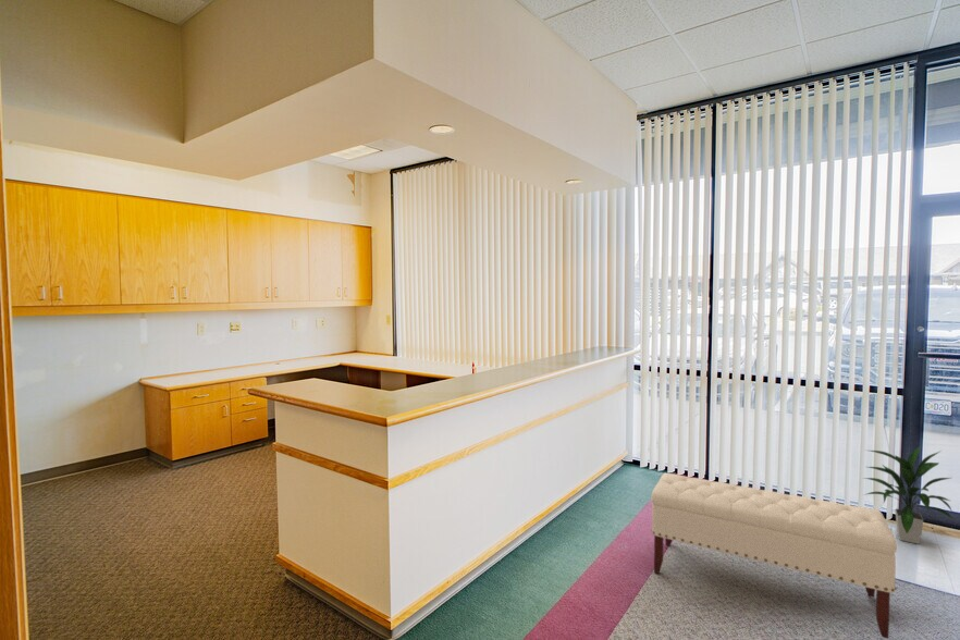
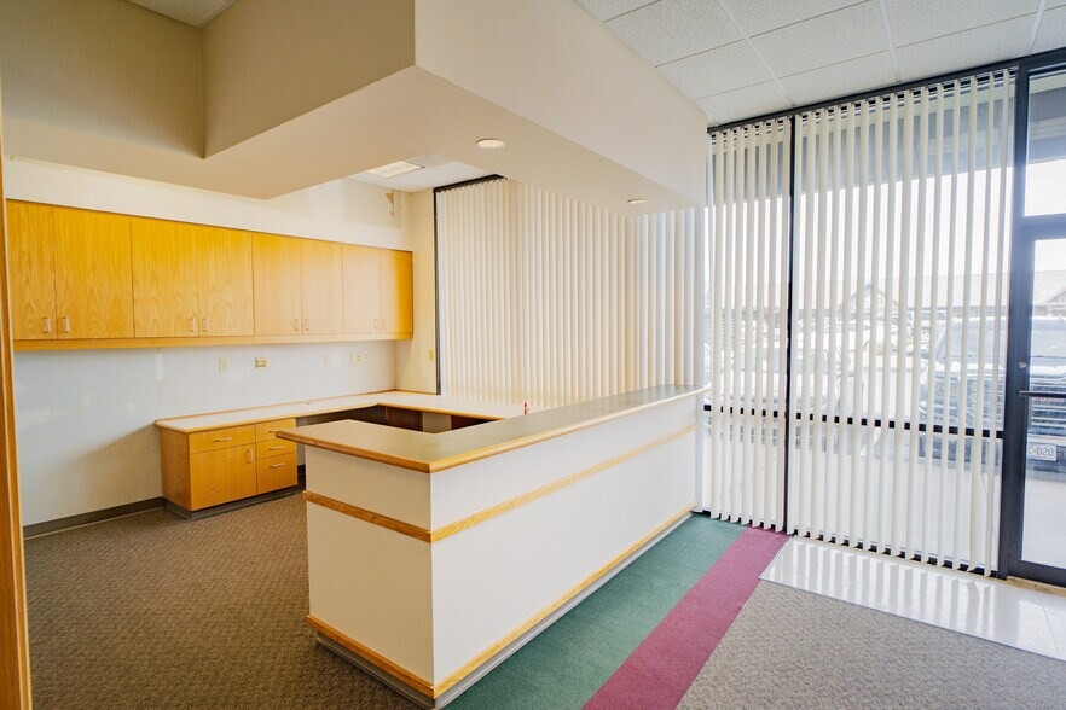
- bench (760, 541)
- indoor plant (907, 492)
